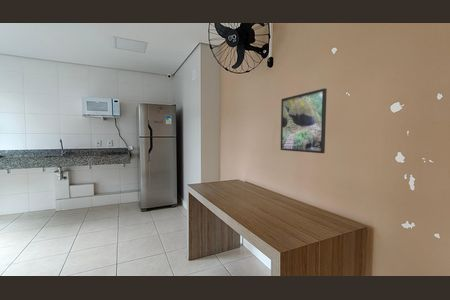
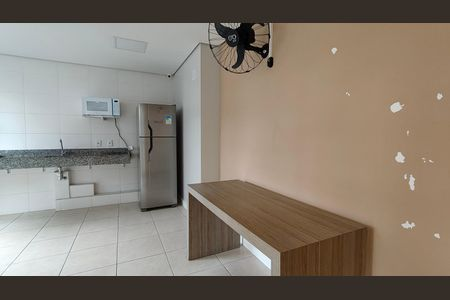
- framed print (300, 123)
